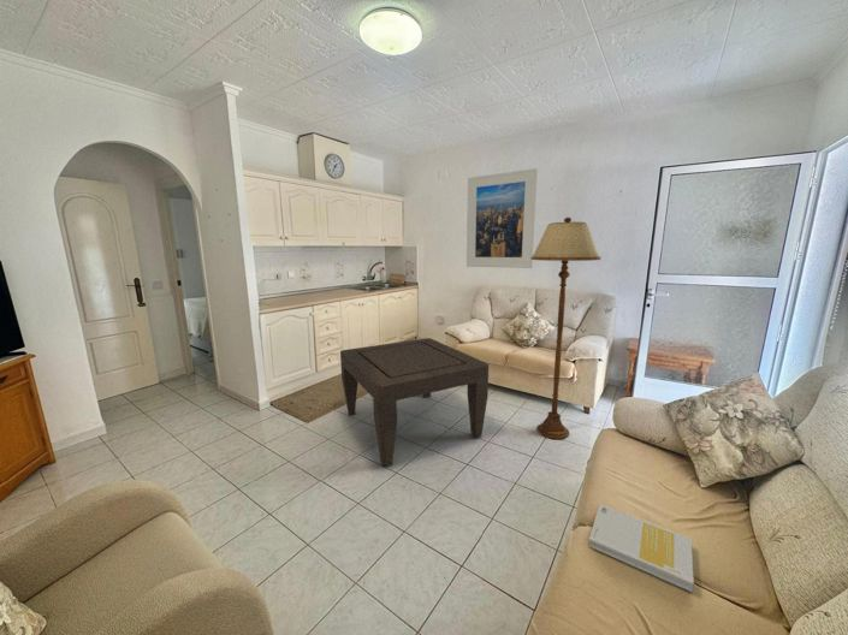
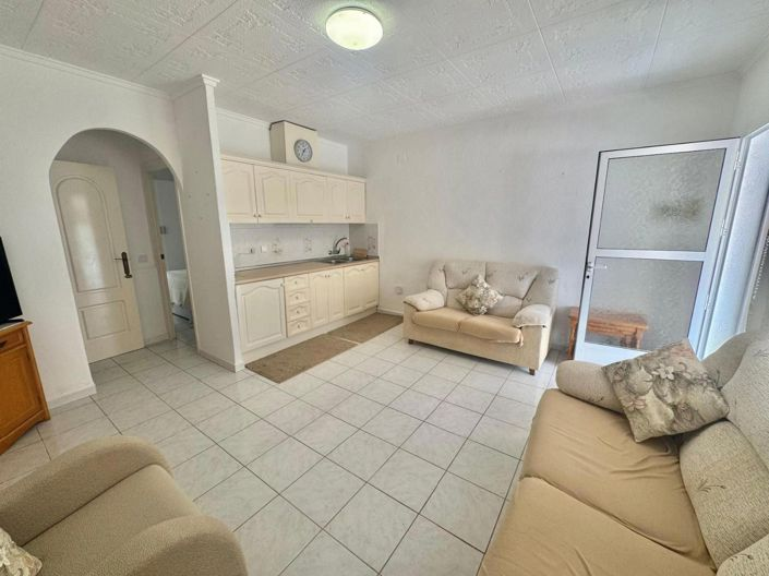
- coffee table (410, 391)
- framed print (498, 221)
- book (639, 541)
- floor lamp (559, 330)
